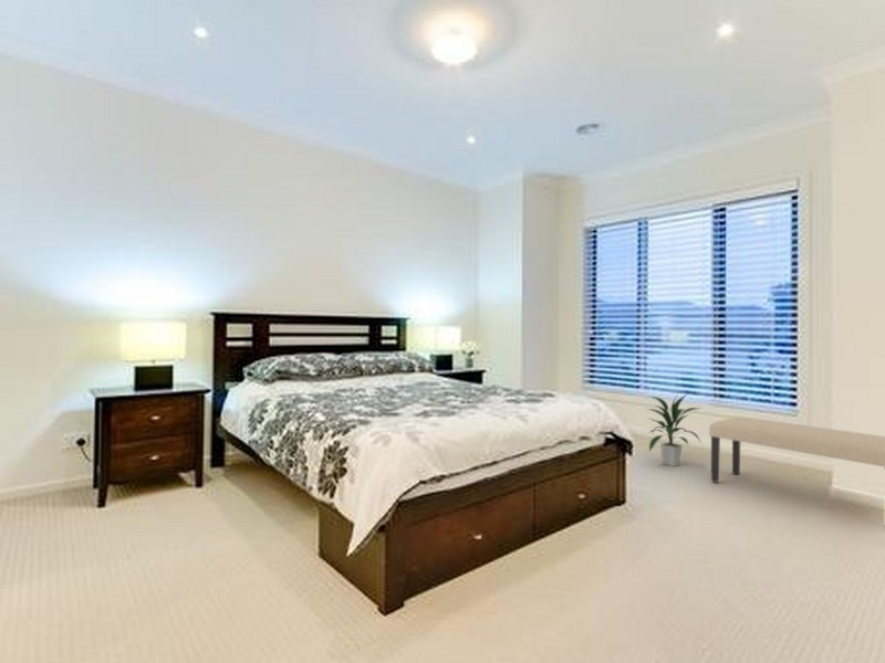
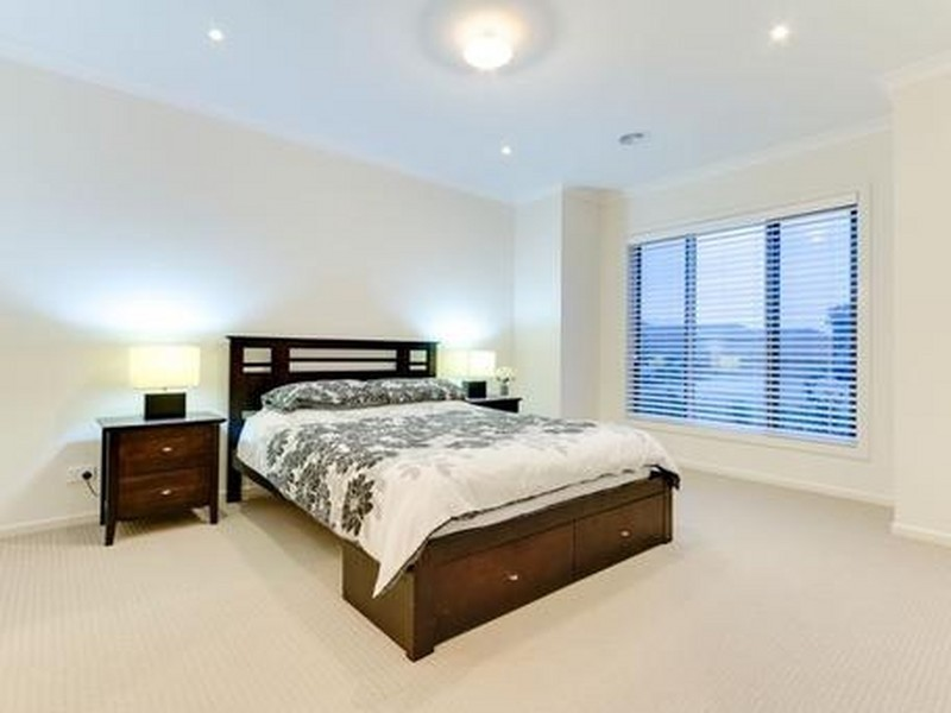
- bench (803, 452)
- indoor plant (668, 427)
